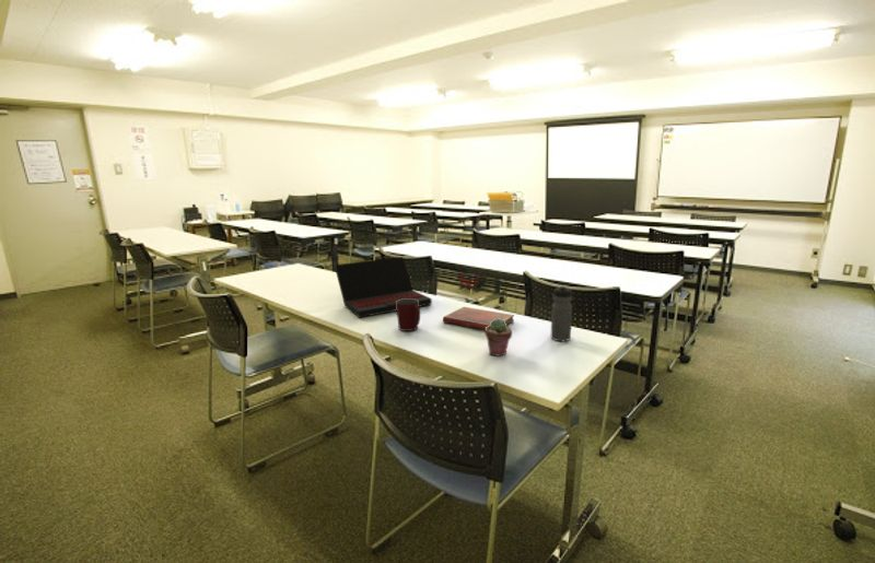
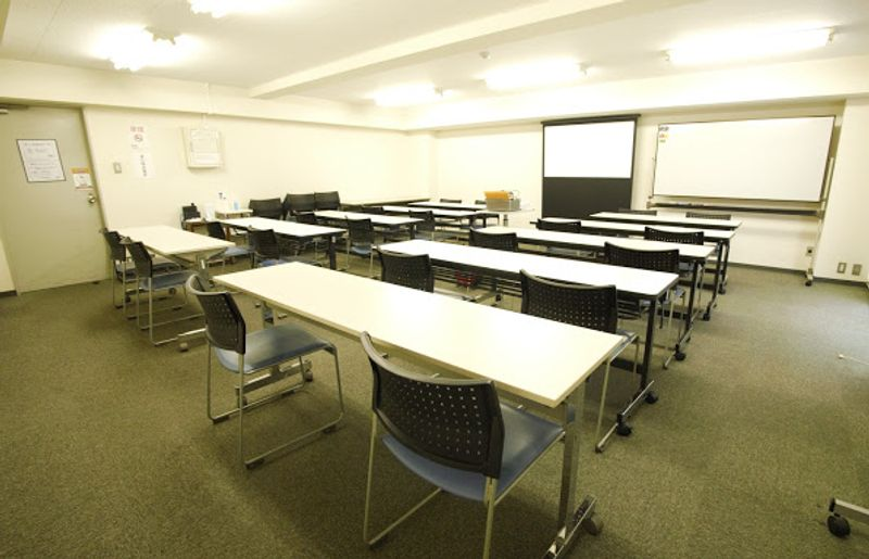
- laptop (382, 283)
- potted succulent (498, 336)
- water bottle (561, 312)
- mug (409, 315)
- diary (478, 318)
